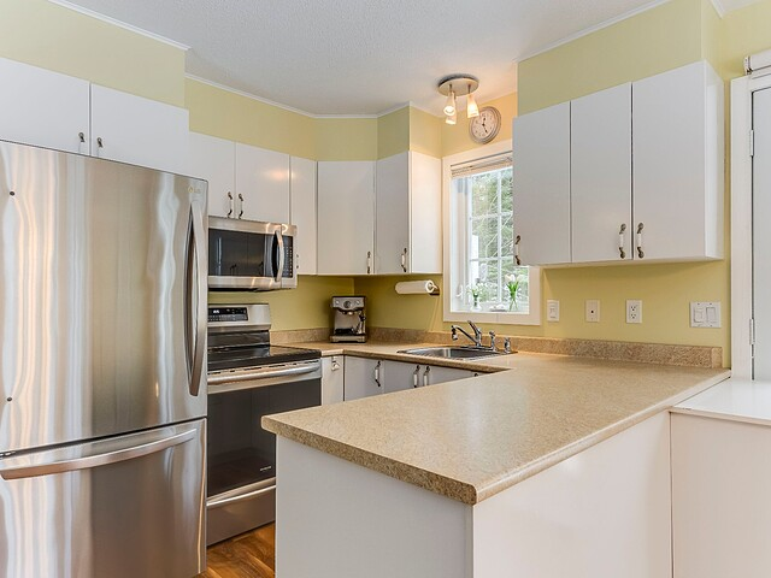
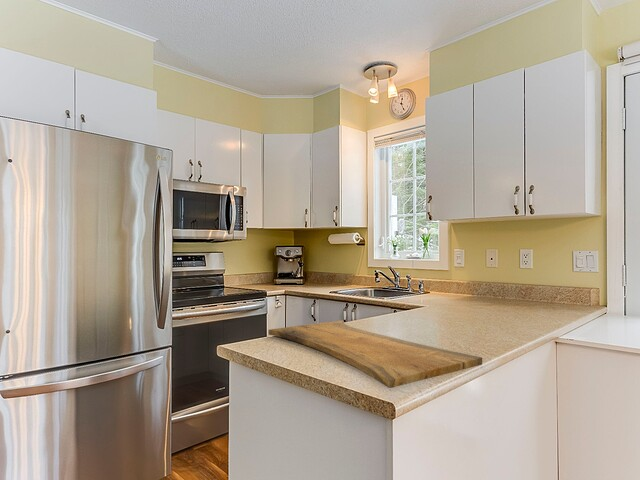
+ cutting board (359, 344)
